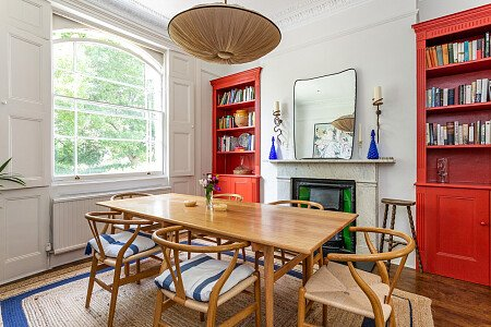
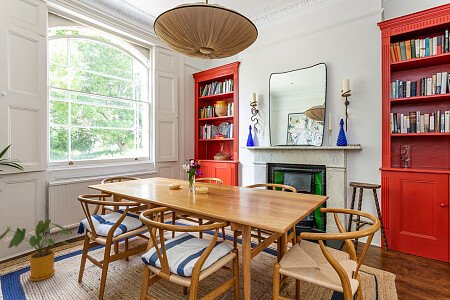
+ house plant (40, 249)
